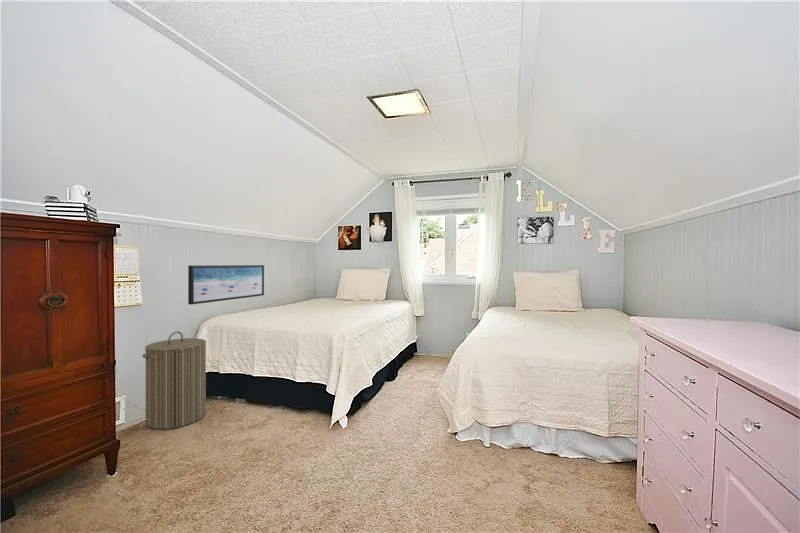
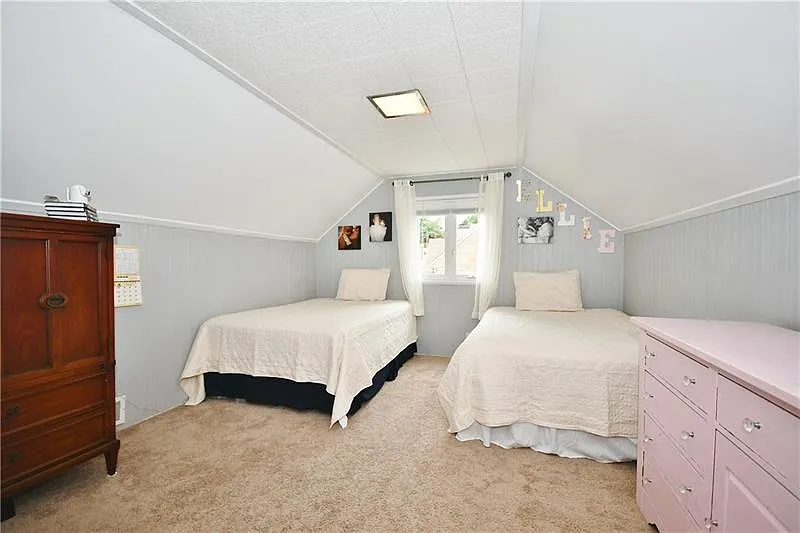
- wall art (230, 282)
- laundry hamper (176, 374)
